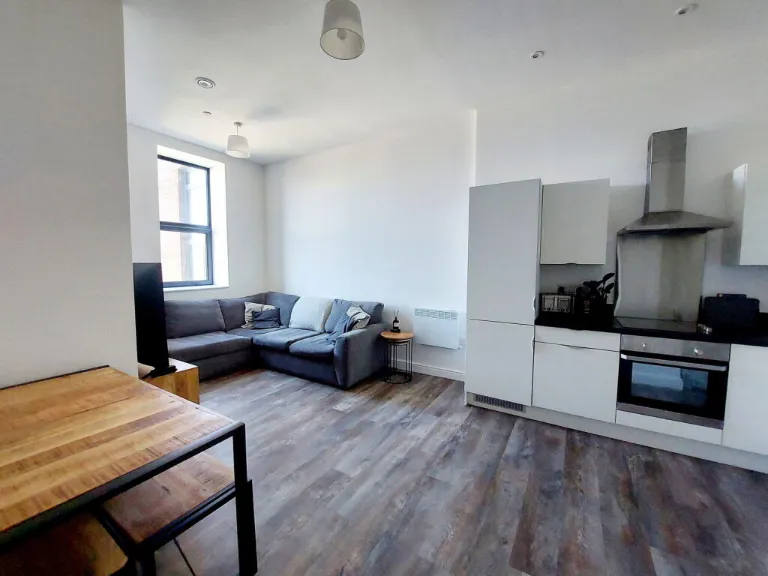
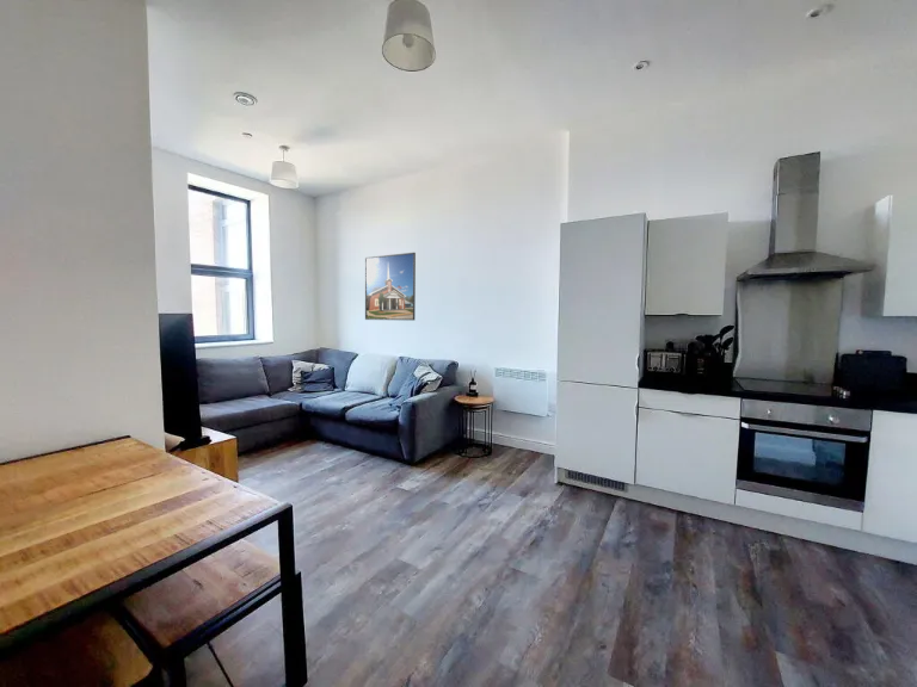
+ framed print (388, 287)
